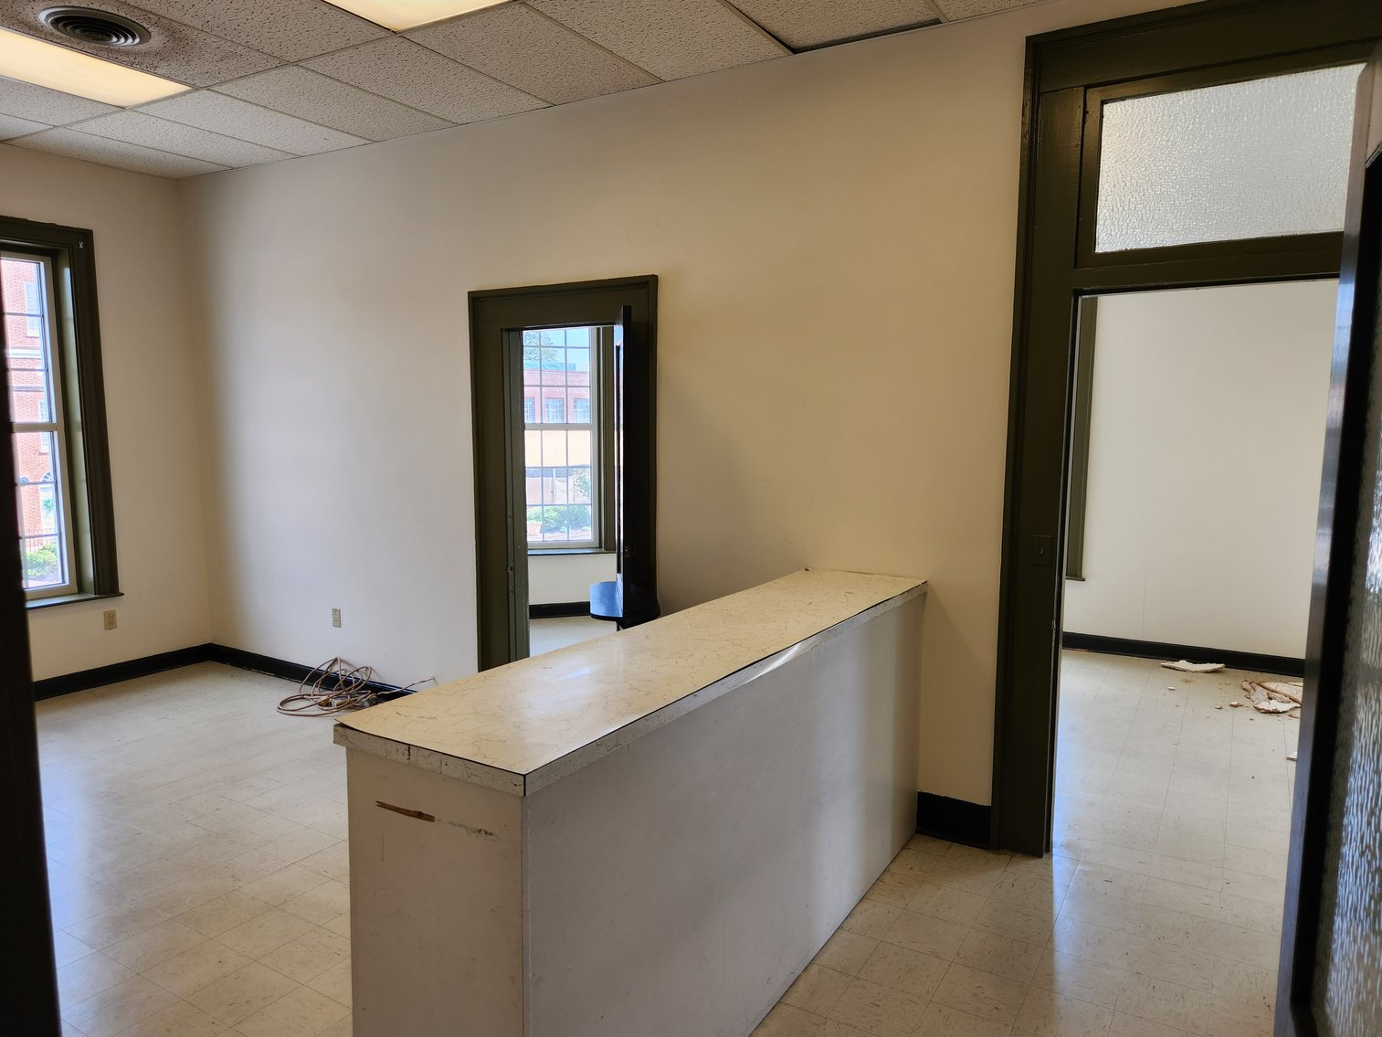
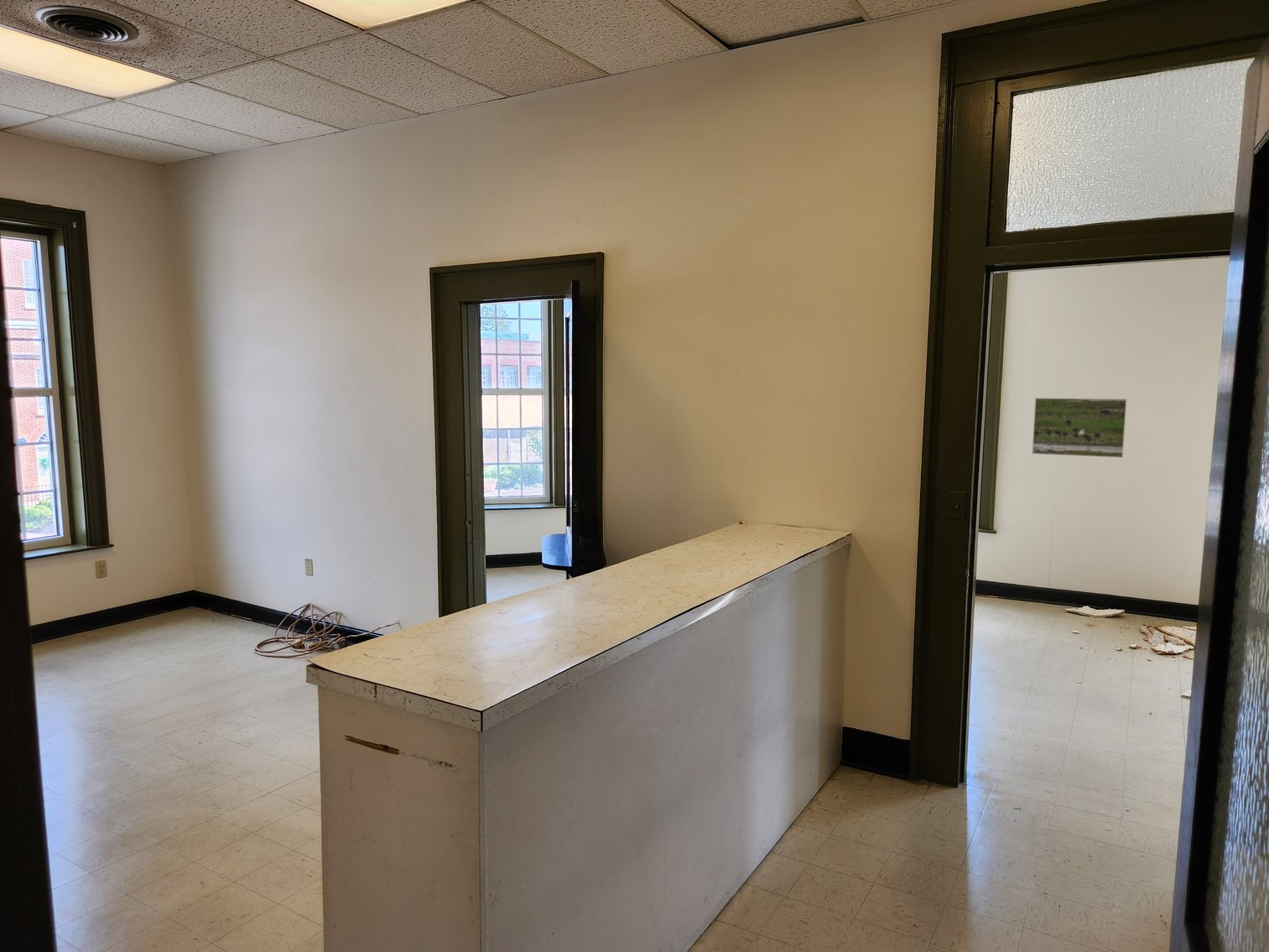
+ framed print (1078, 427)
